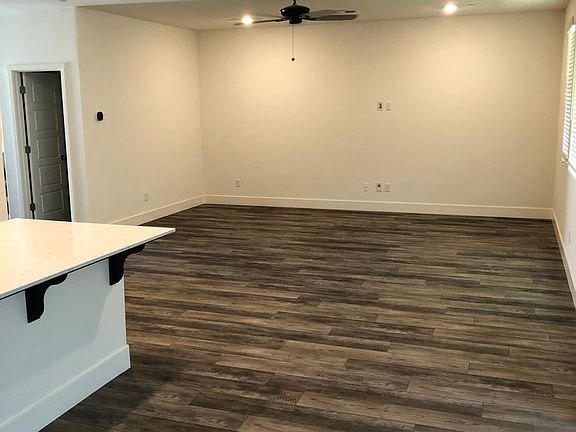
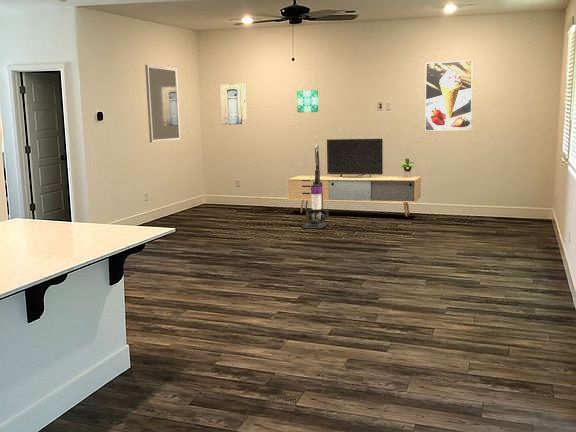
+ media console (353, 176)
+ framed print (448, 96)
+ wall art (233, 104)
+ wall art (307, 101)
+ home mirror (163, 104)
+ vacuum cleaner (315, 185)
